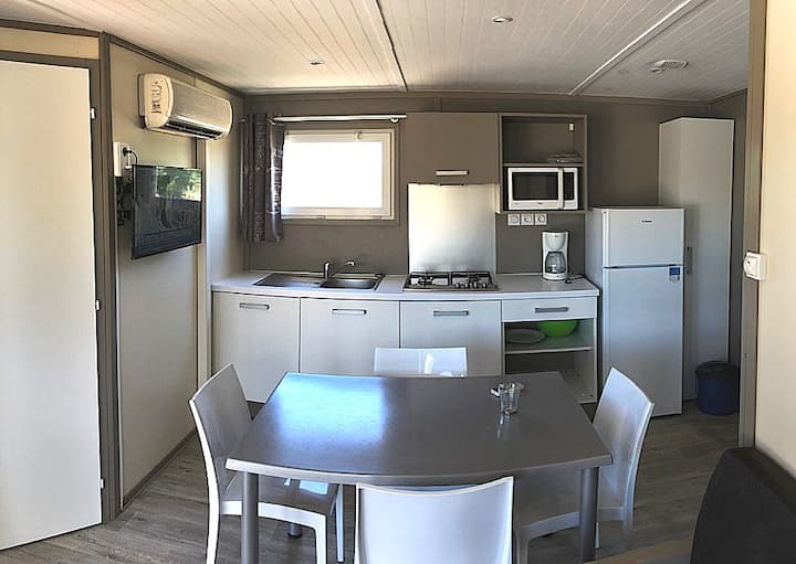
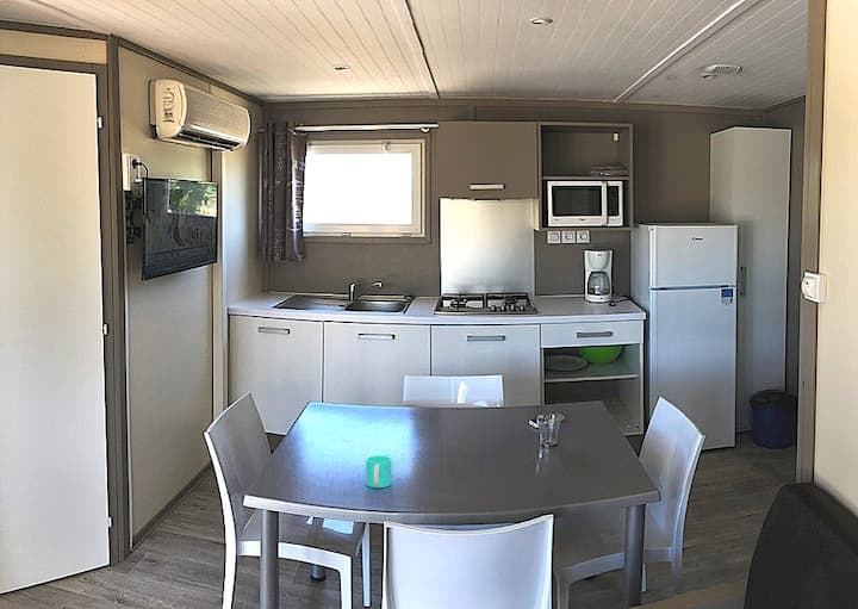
+ cup (378, 472)
